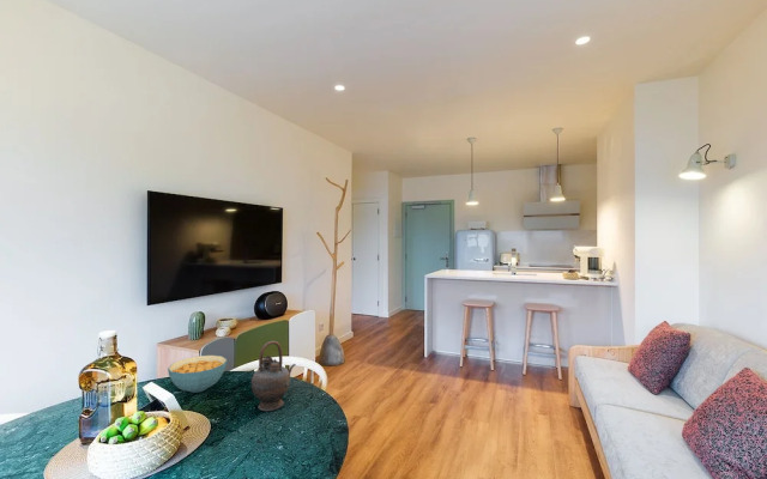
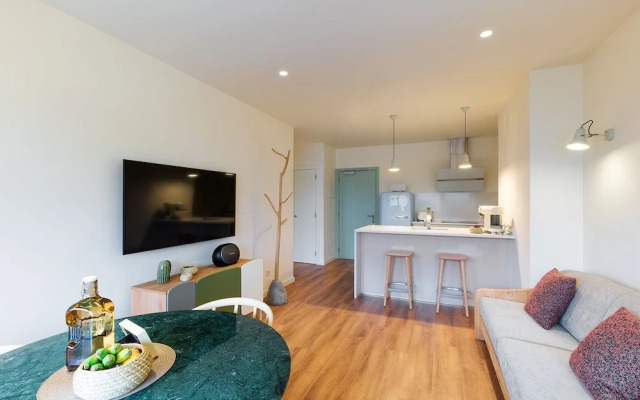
- cereal bowl (198, 376)
- teapot (274, 372)
